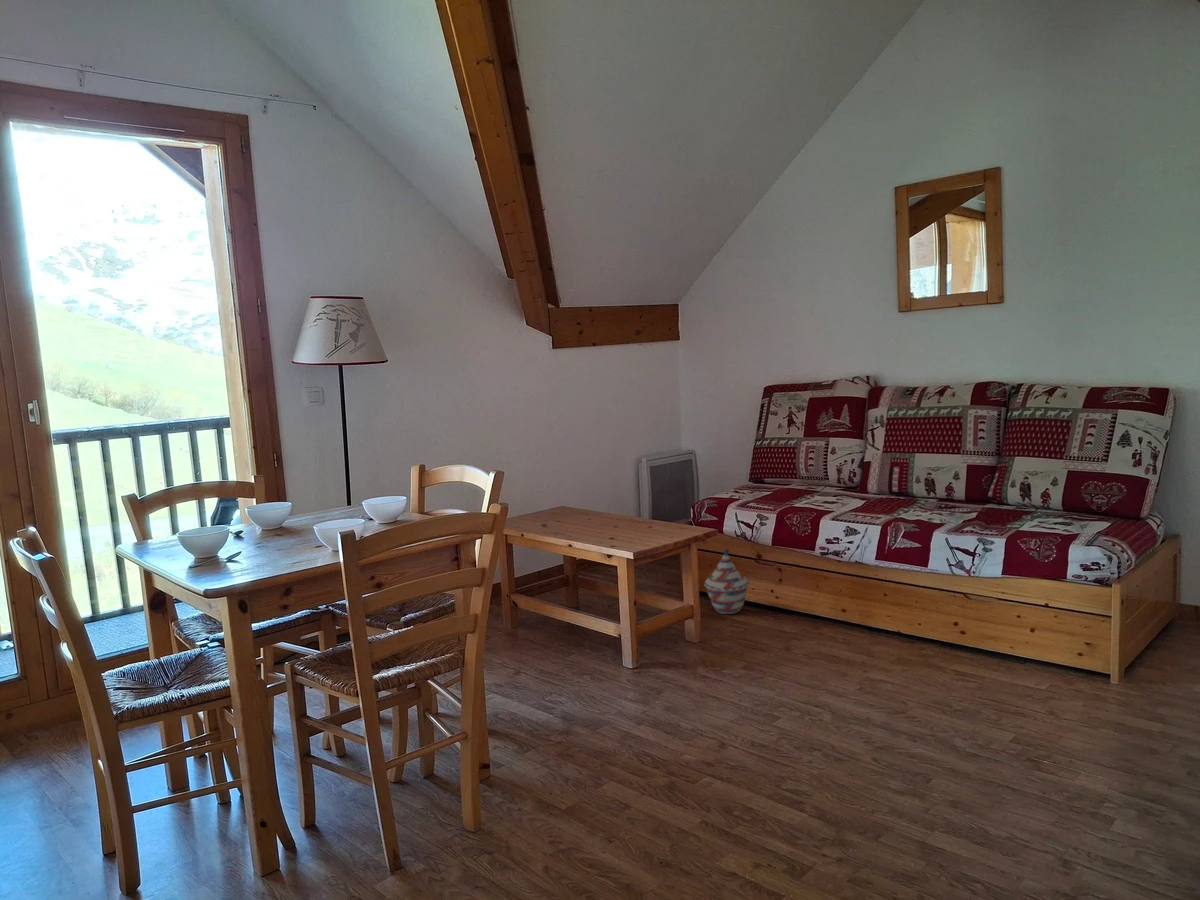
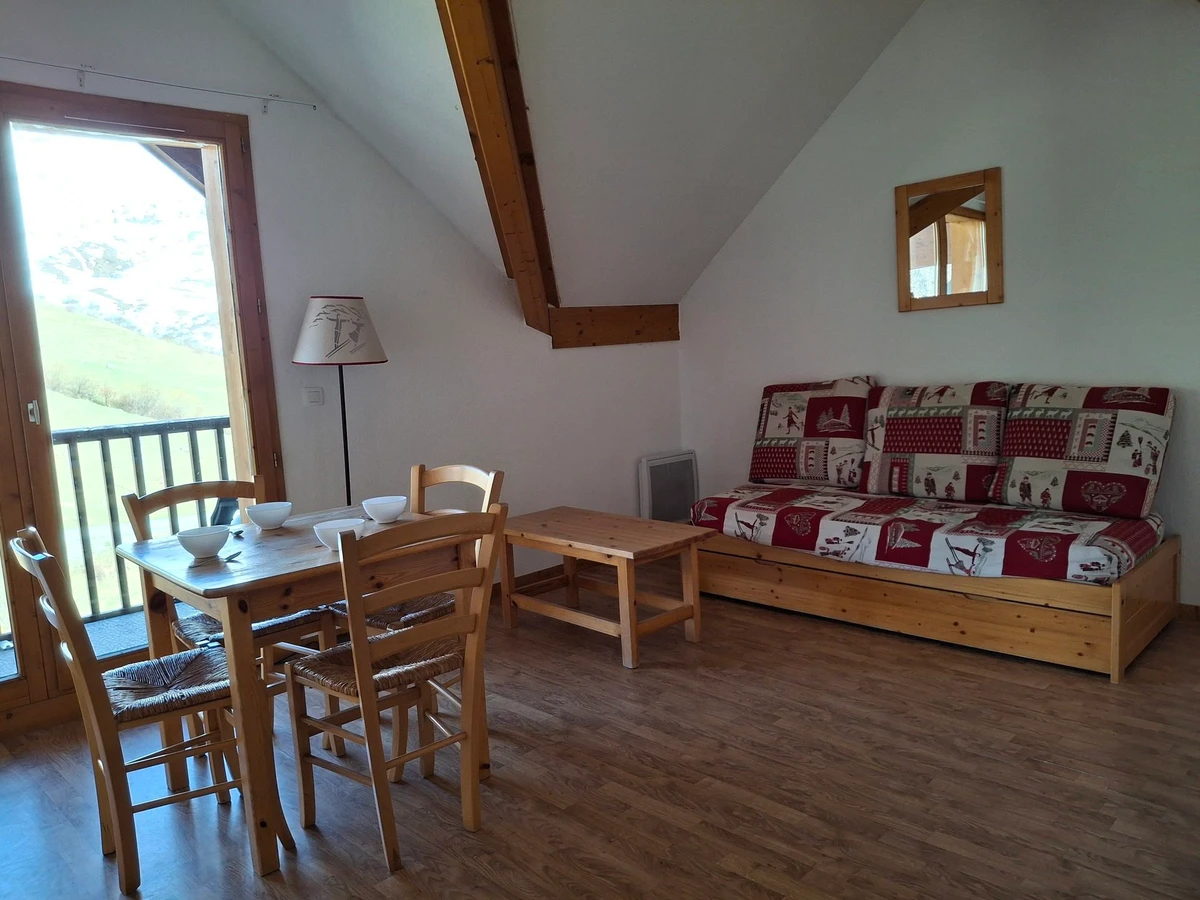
- woven basket (726, 579)
